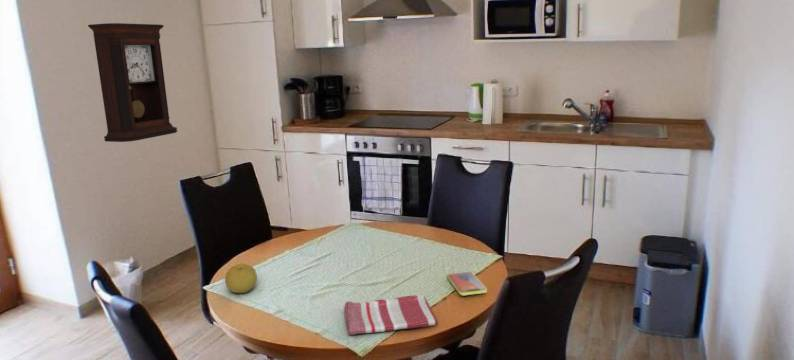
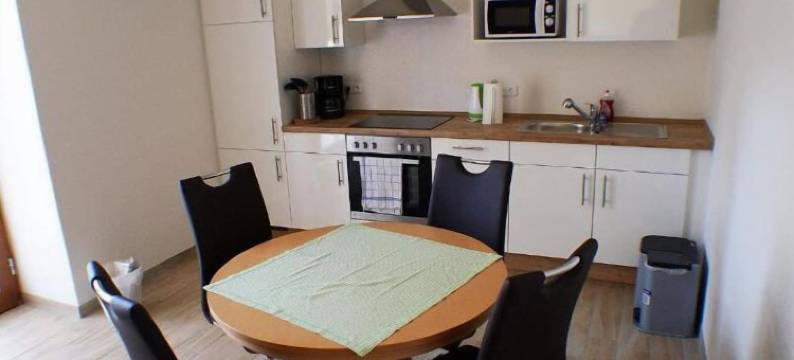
- smartphone (466, 283)
- pendulum clock (137, 81)
- fruit (241, 278)
- dish towel (389, 313)
